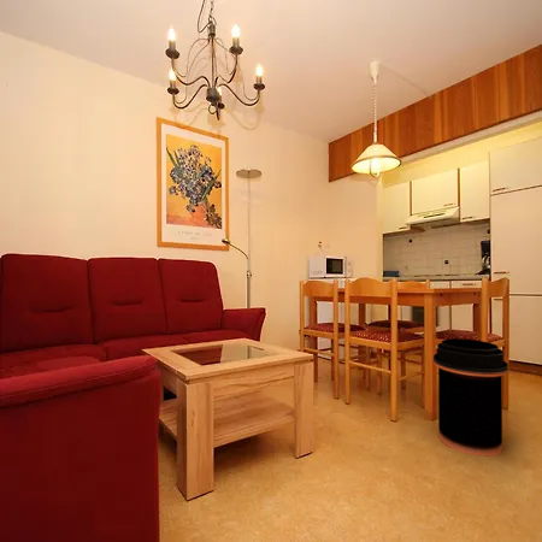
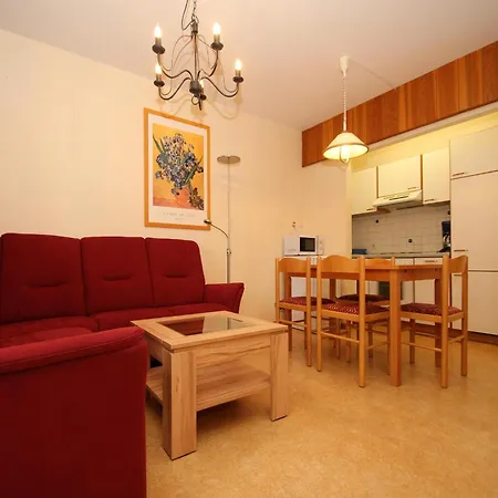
- trash can (469, 391)
